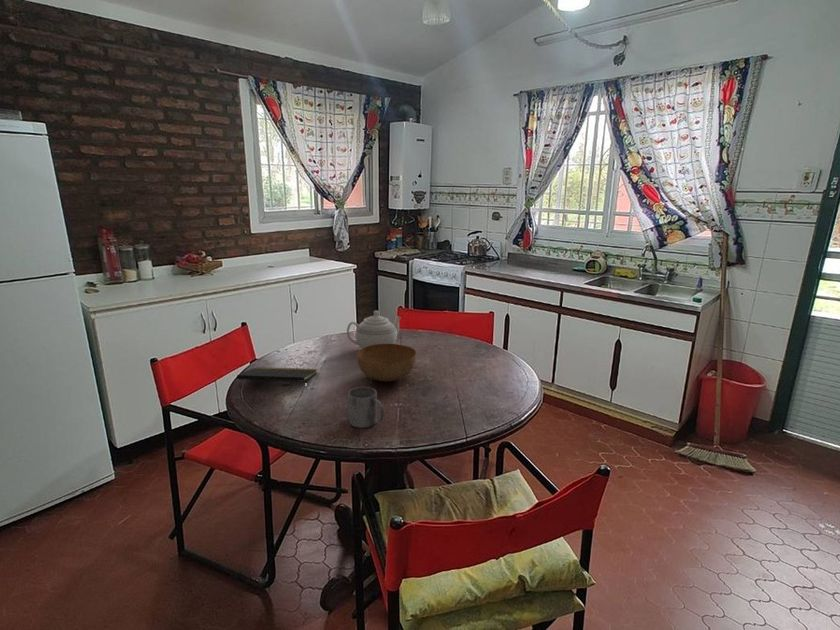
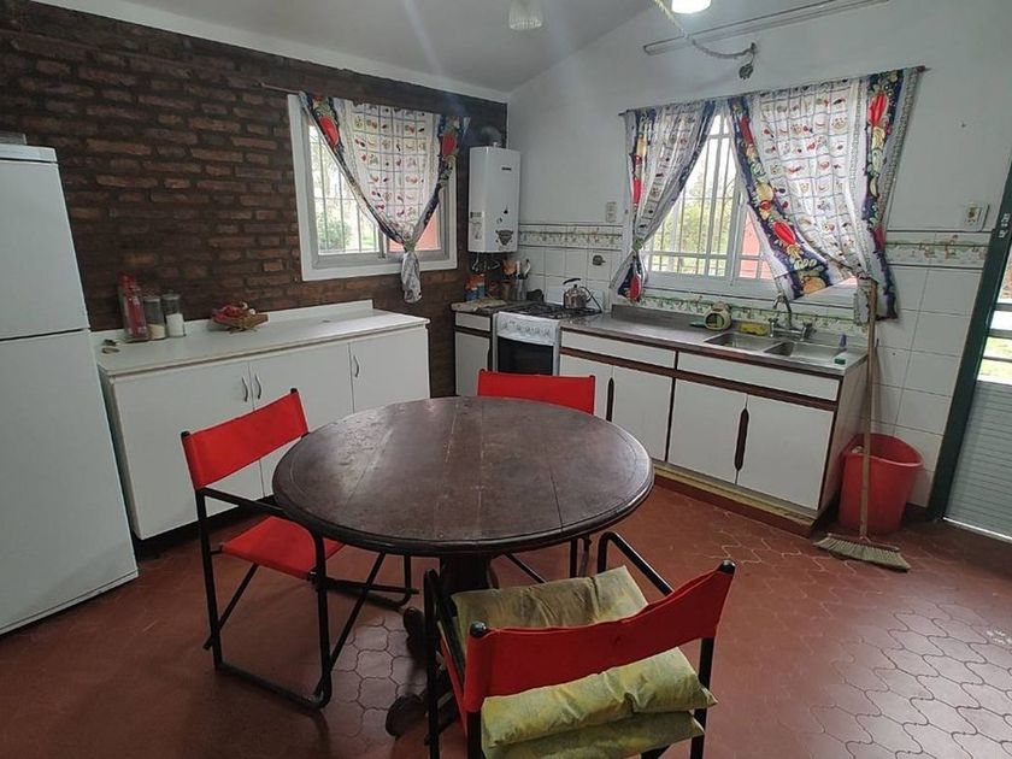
- mug (367, 408)
- teapot (375, 330)
- bowl (387, 364)
- notepad (279, 373)
